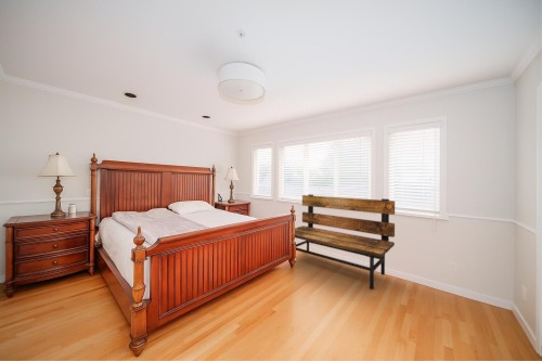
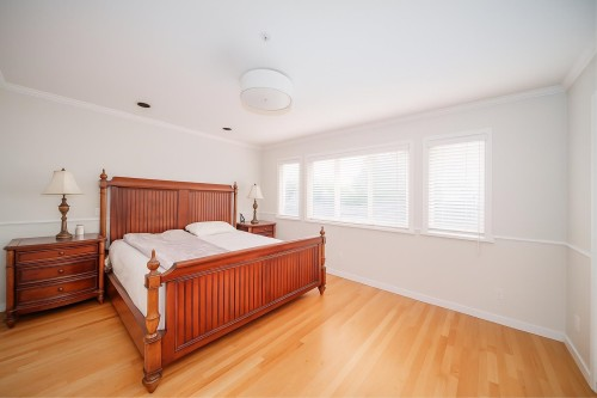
- bench (333, 232)
